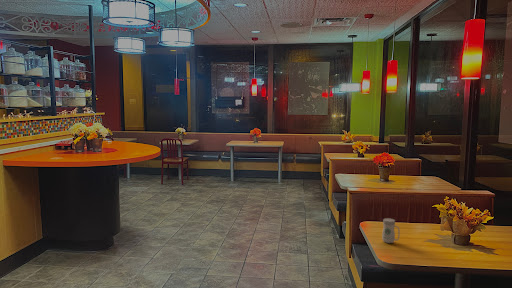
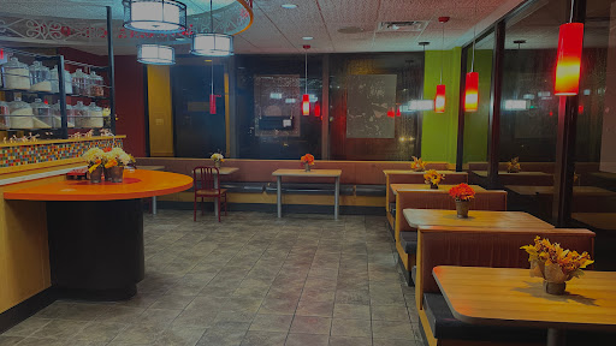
- mug (390, 231)
